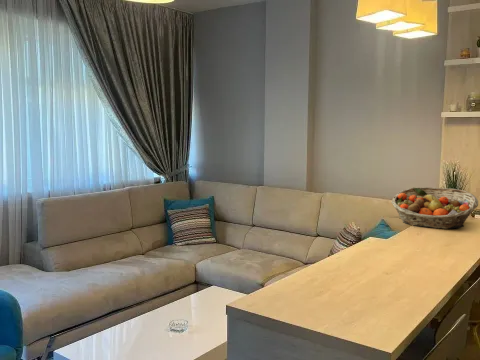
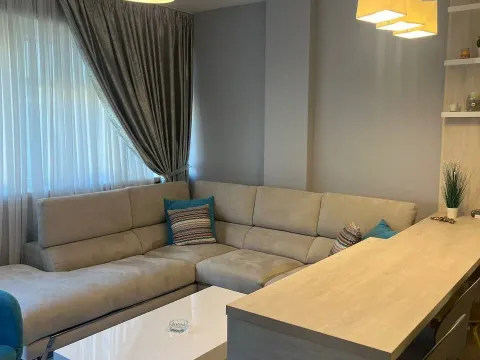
- fruit basket (433, 207)
